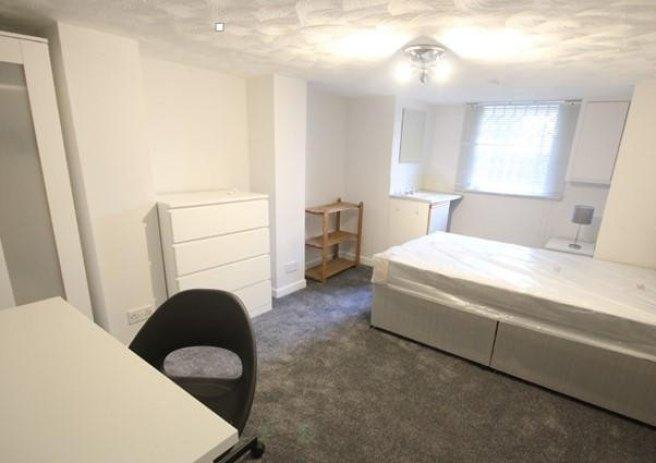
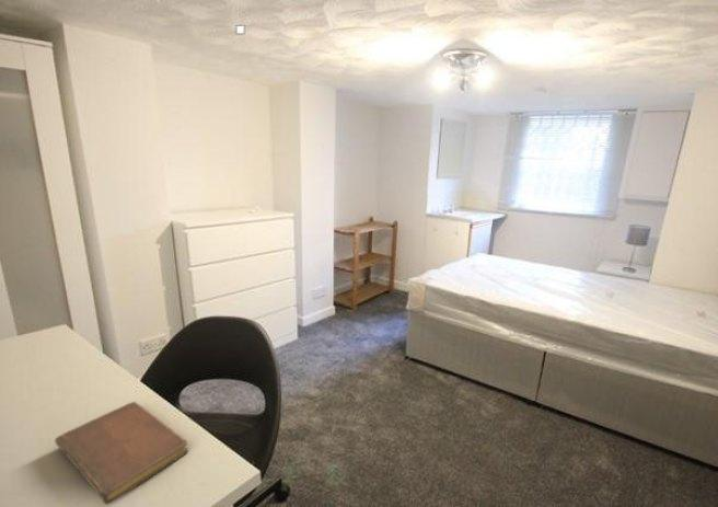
+ notebook (121, 445)
